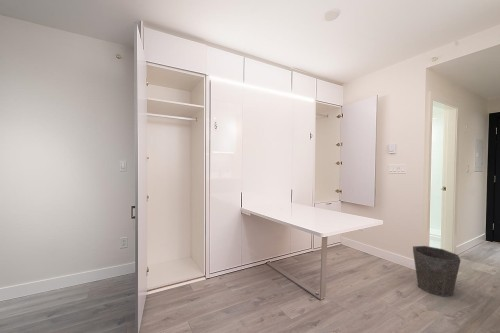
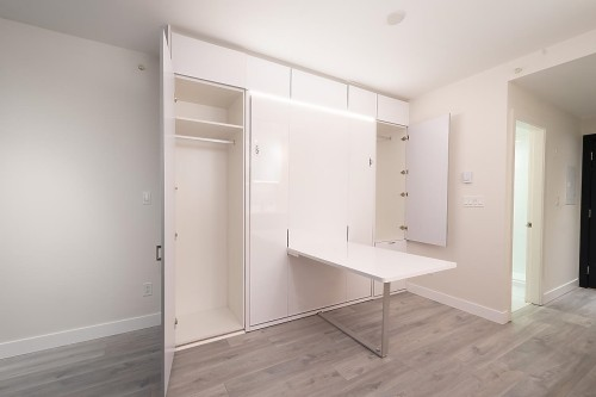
- waste bin (434, 270)
